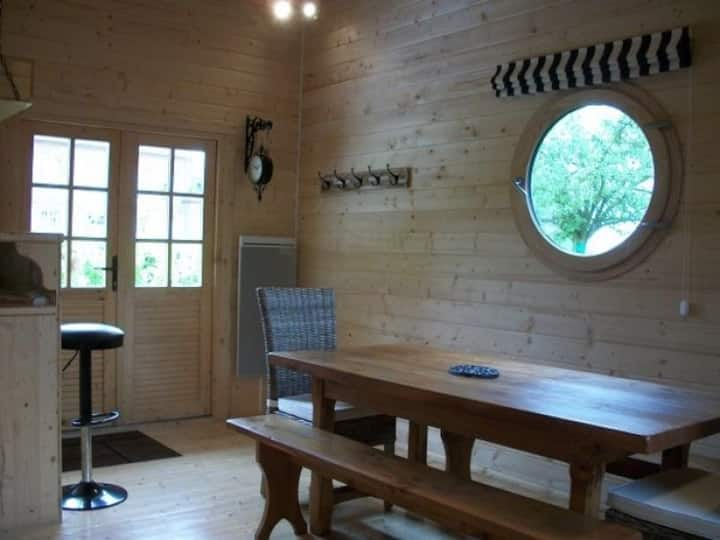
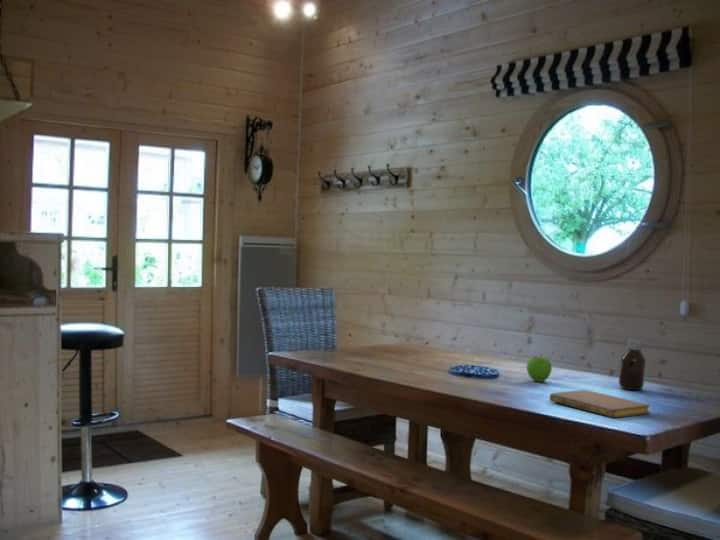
+ notebook (598, 403)
+ fruit (539, 367)
+ bottle (632, 363)
